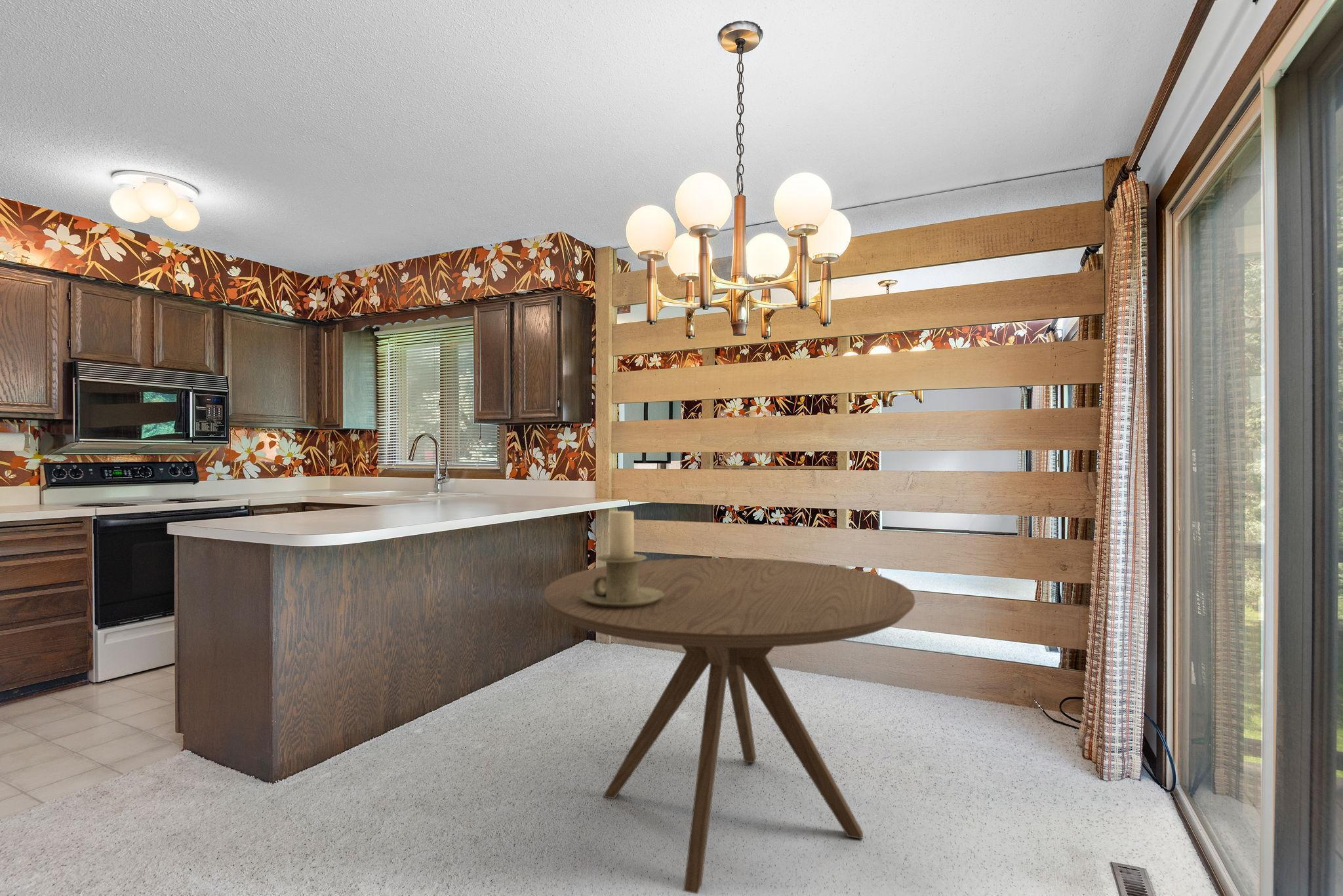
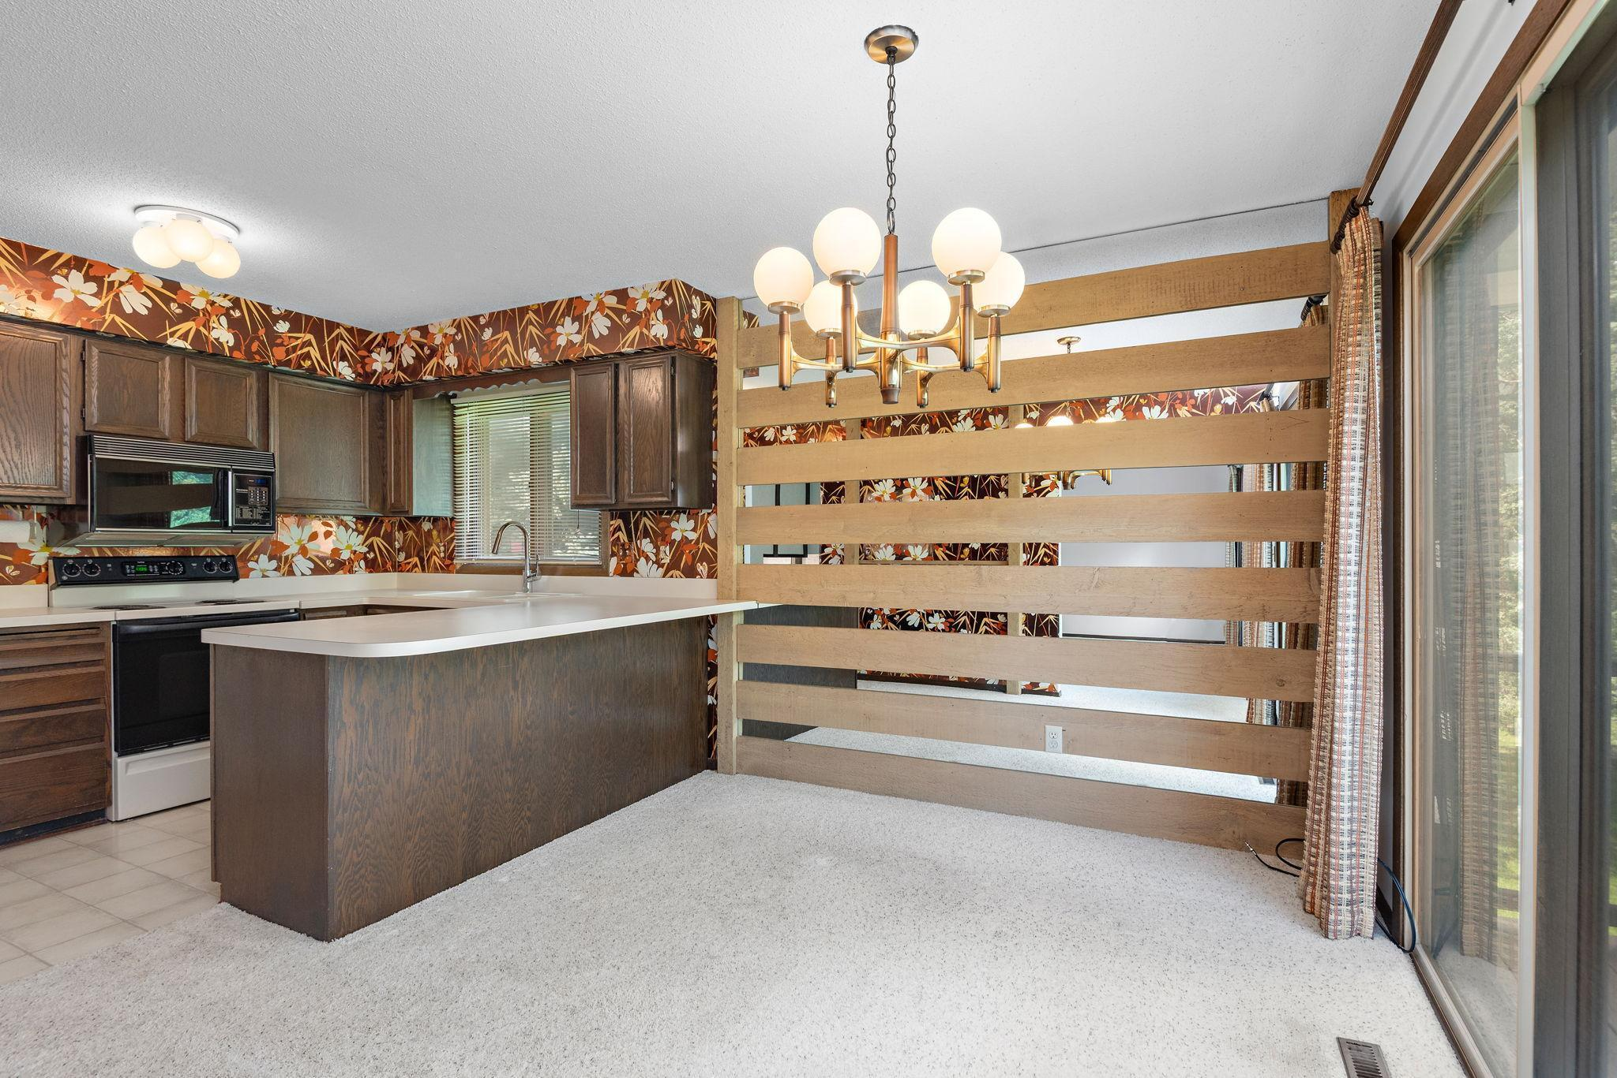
- candle holder (622, 555)
- dining table (723, 700)
